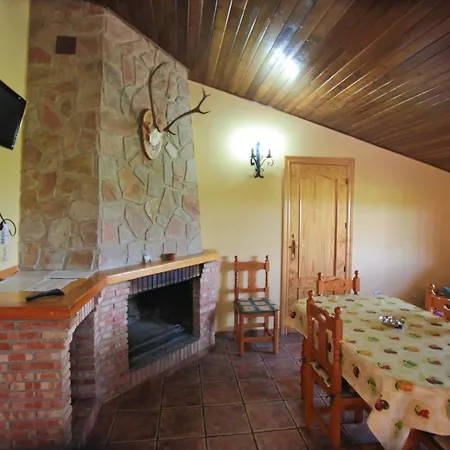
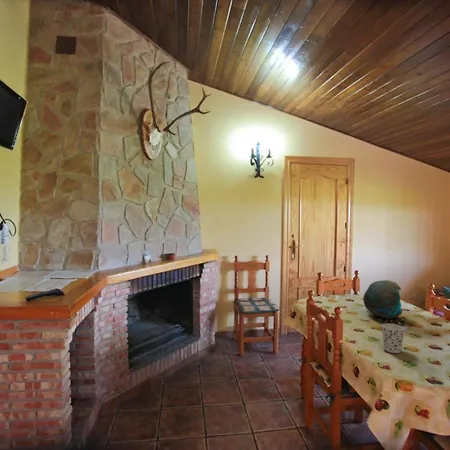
+ decorative bowl (381, 298)
+ cup (392, 338)
